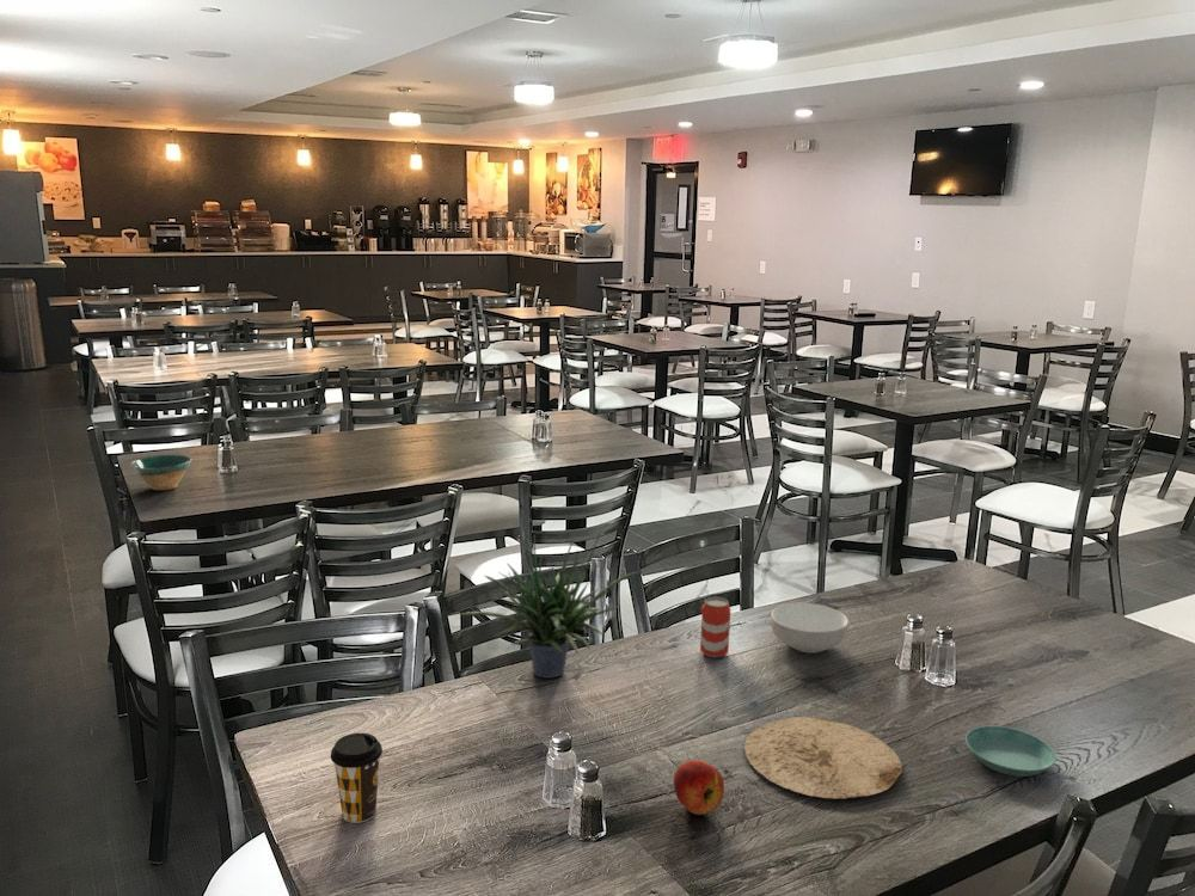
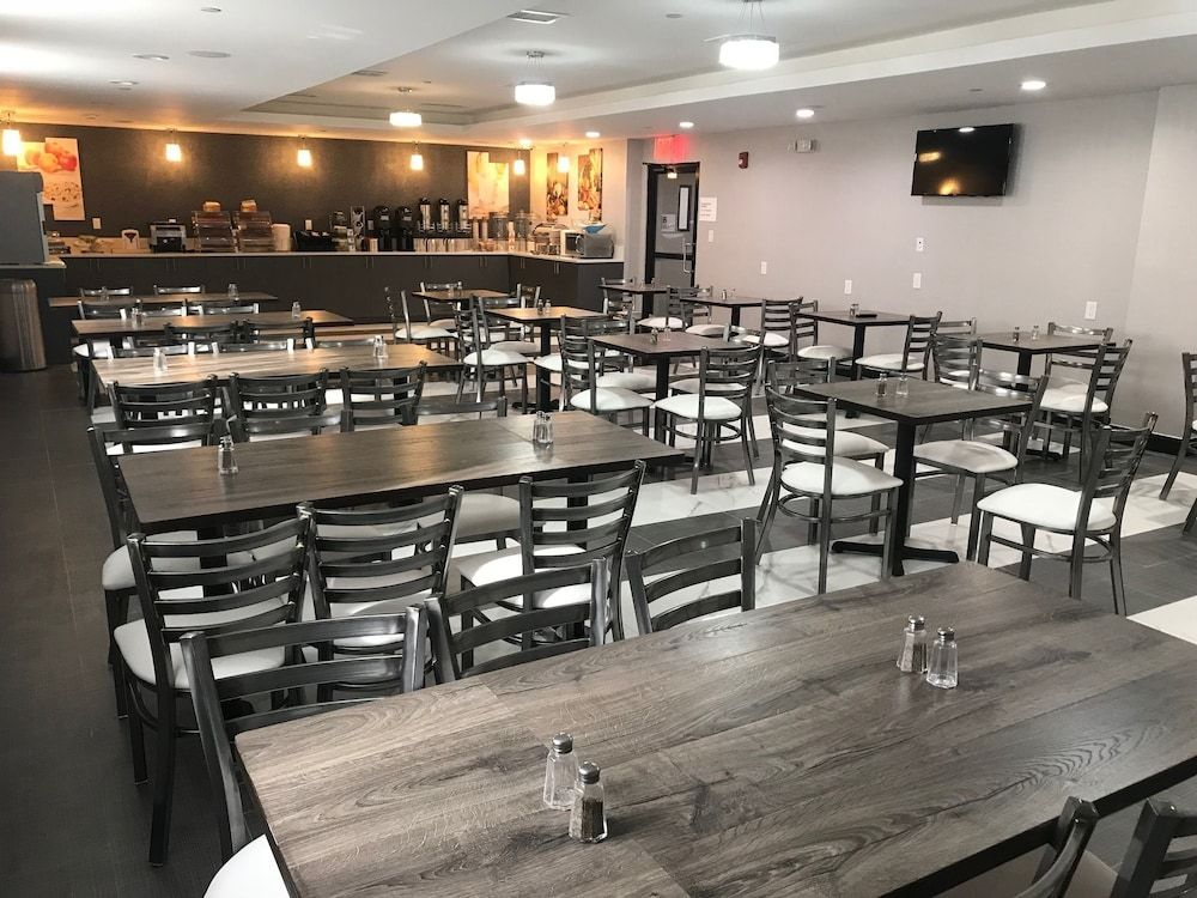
- beverage can (715, 627)
- plate (821, 753)
- cereal bowl (808, 631)
- bowl (163, 473)
- potted plant (553, 602)
- saucer (1009, 753)
- apple (695, 786)
- coffee cup (357, 778)
